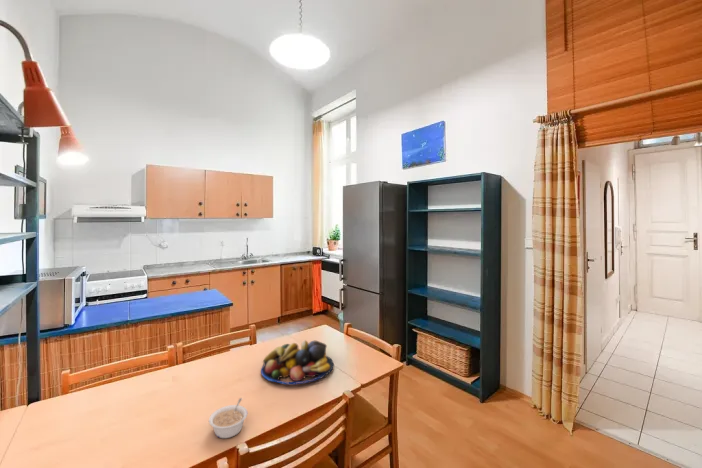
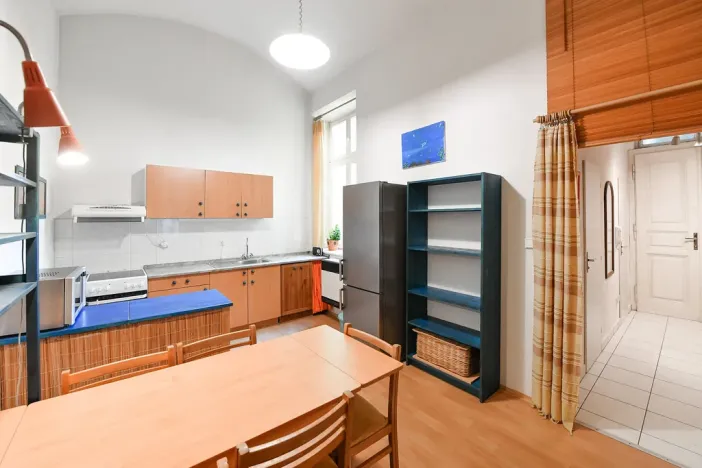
- fruit bowl (297, 354)
- legume (228, 420)
